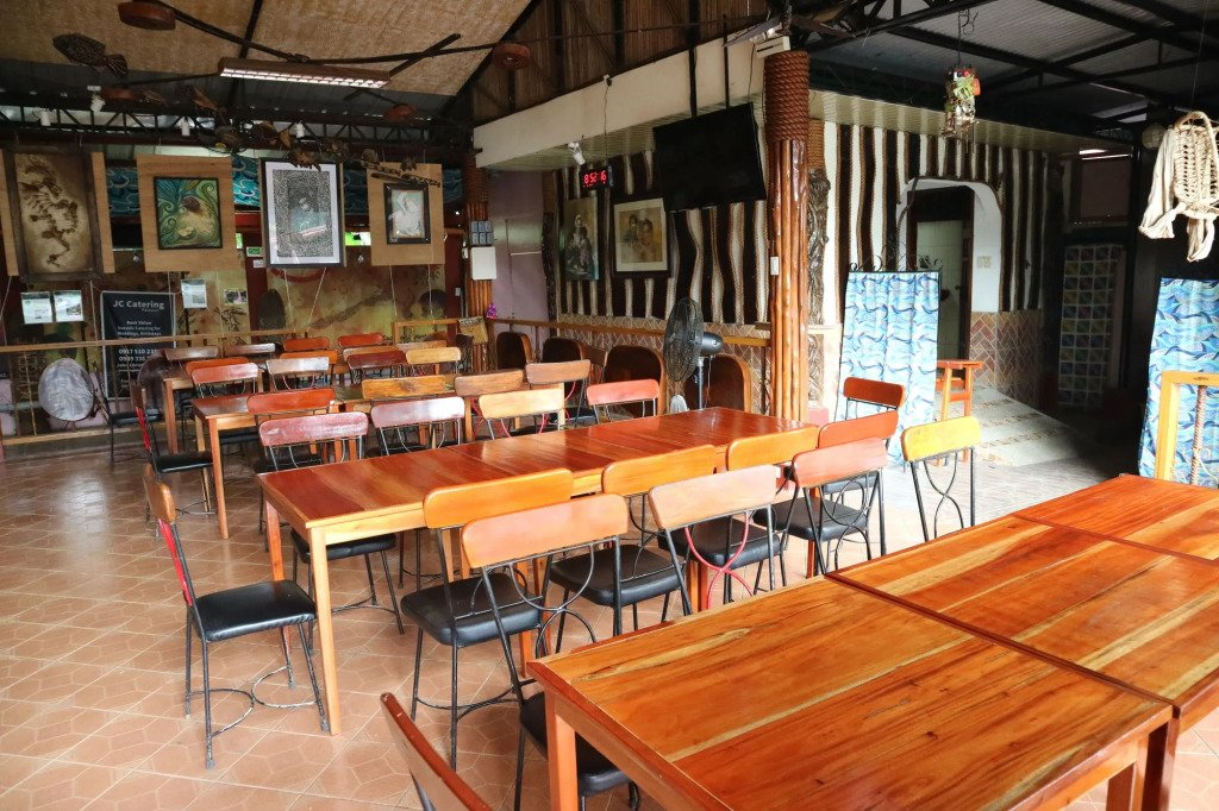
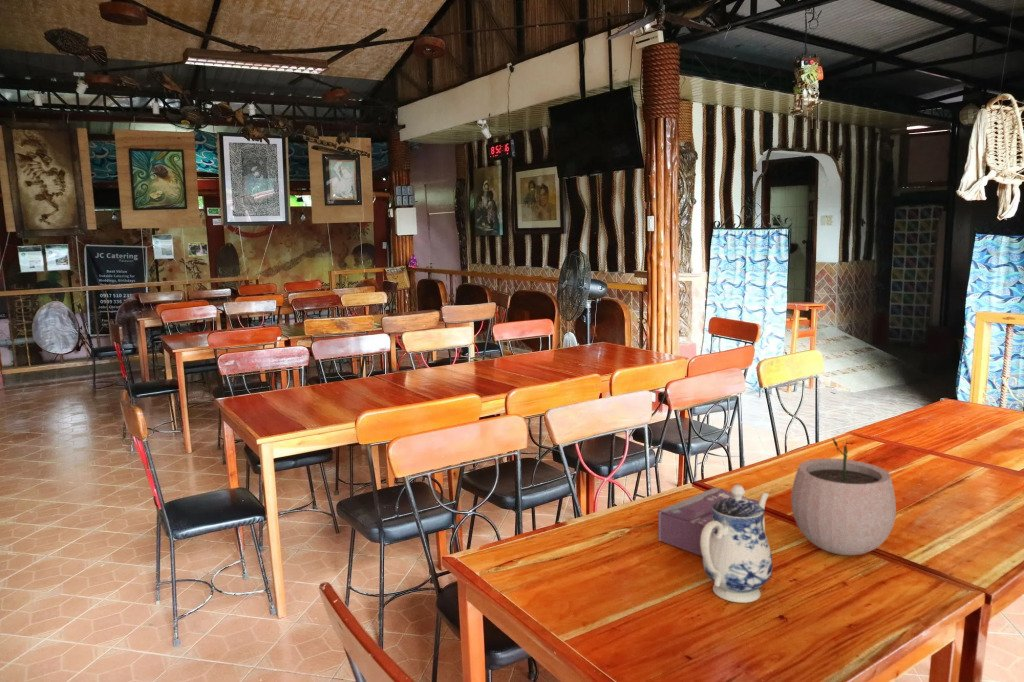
+ plant pot (842, 492)
+ teapot (737, 539)
+ tissue box (711, 520)
